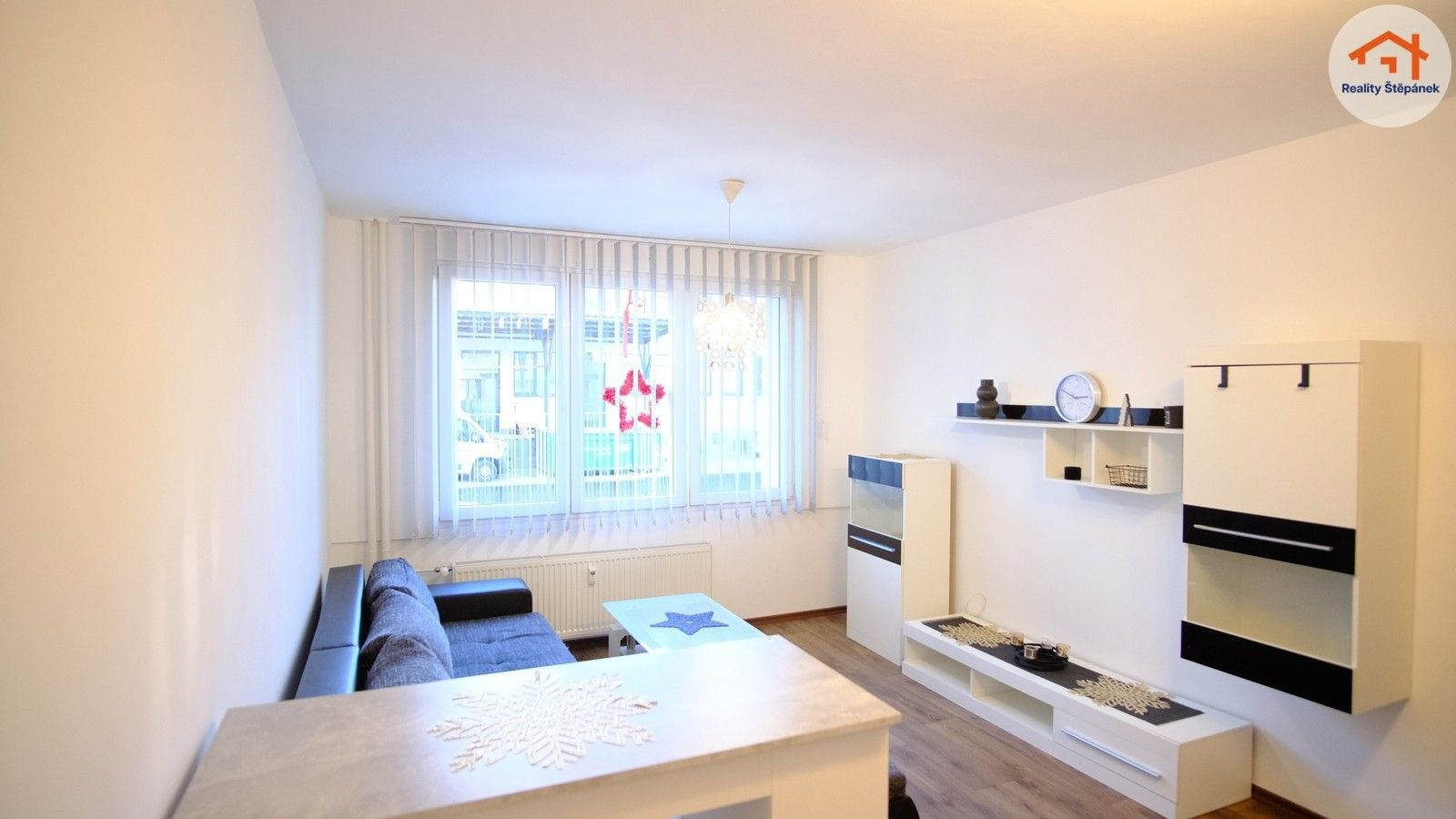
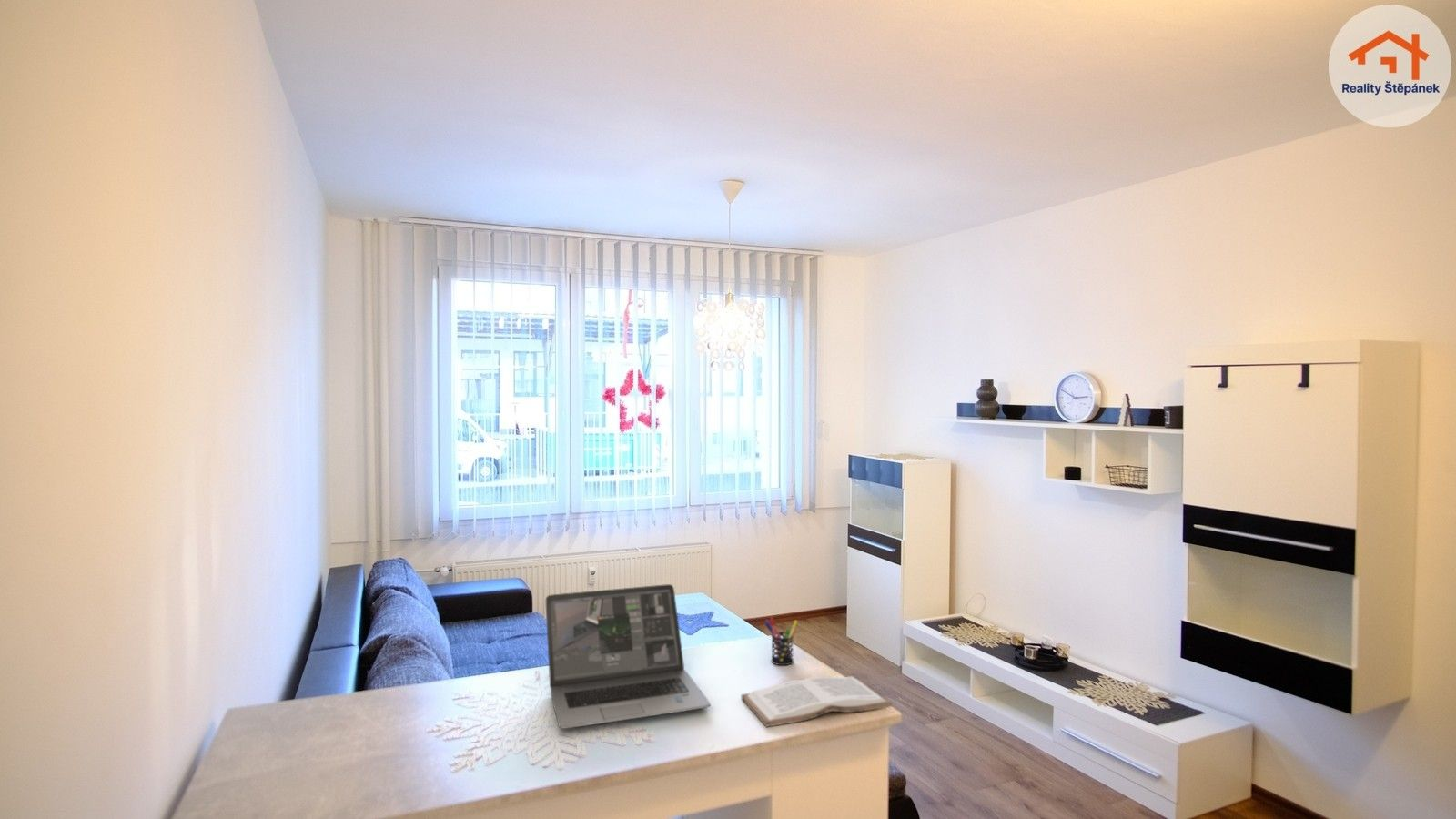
+ book (815, 695)
+ laptop (623, 650)
+ pen holder (782, 640)
